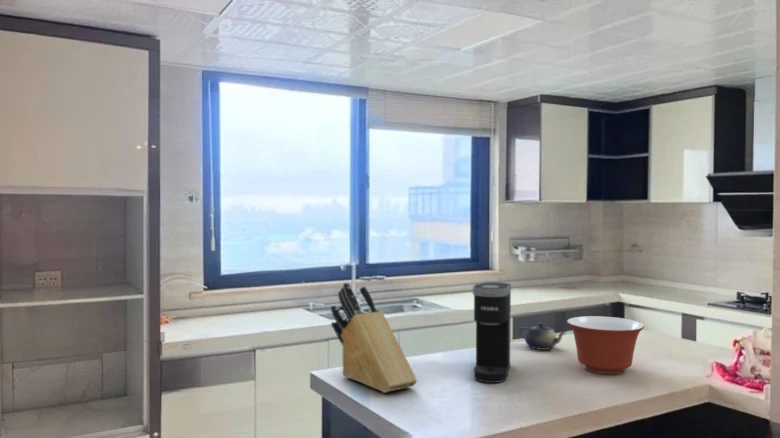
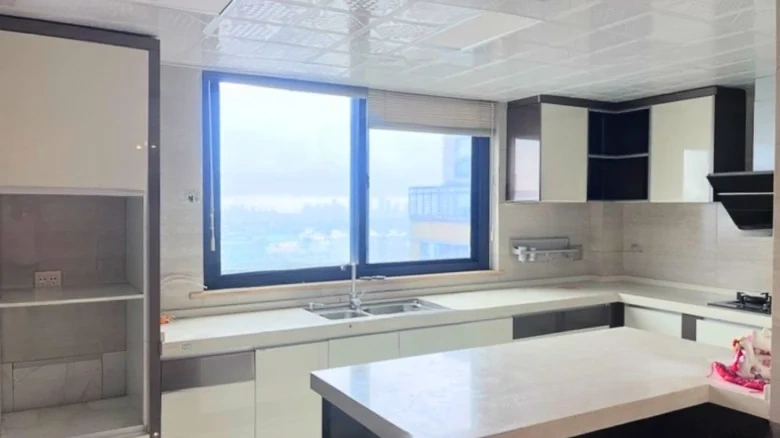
- coffee maker (492, 328)
- mixing bowl (604, 345)
- teapot (542, 335)
- knife block (370, 332)
